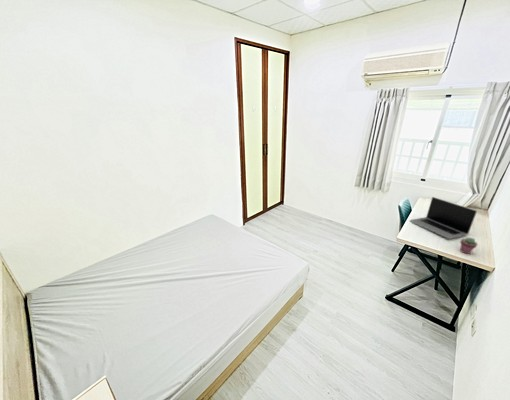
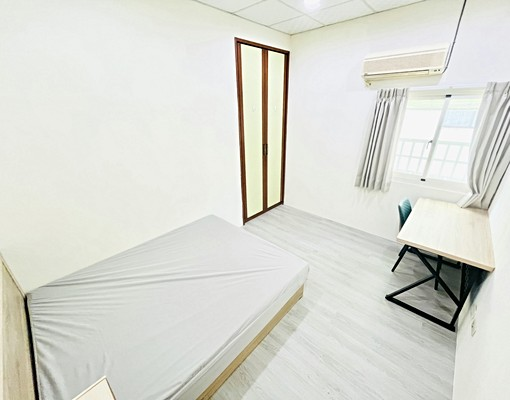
- potted succulent (468, 244)
- laptop (440, 216)
